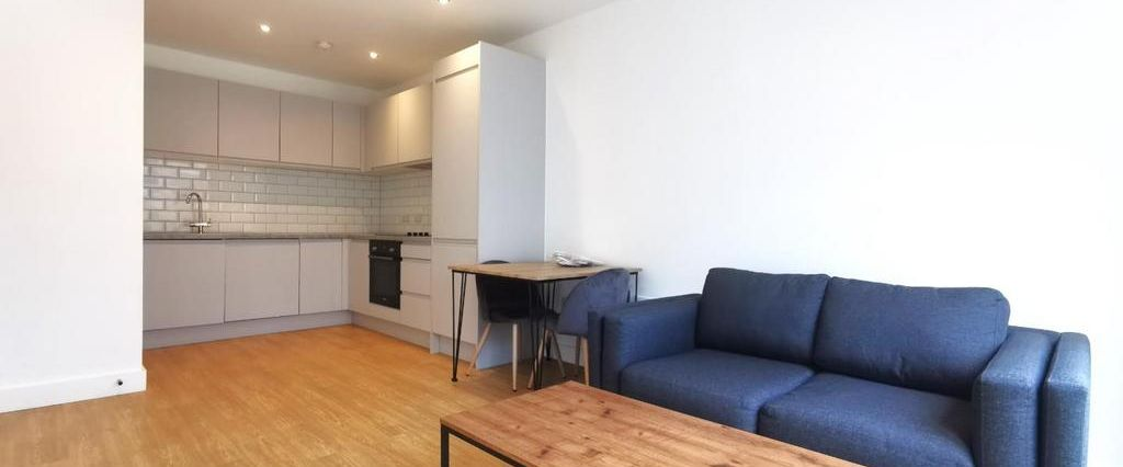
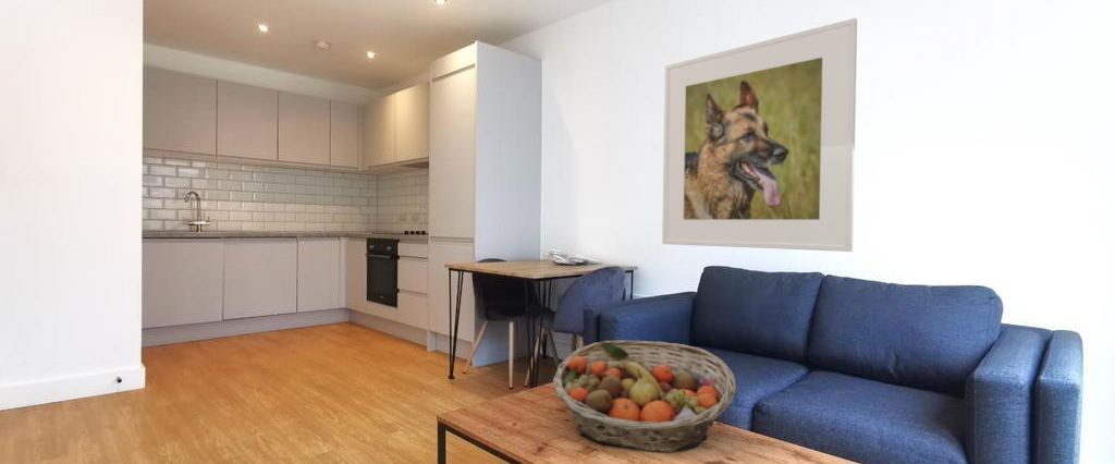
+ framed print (746, 146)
+ fruit basket (641, 391)
